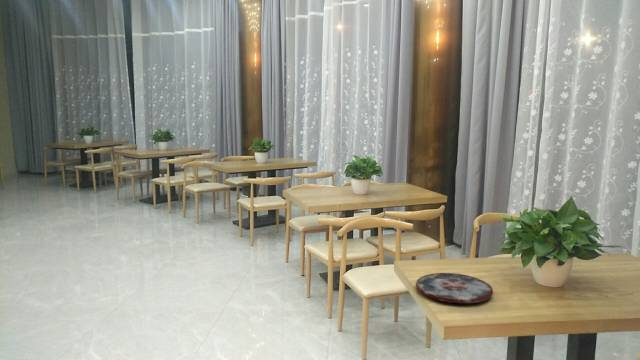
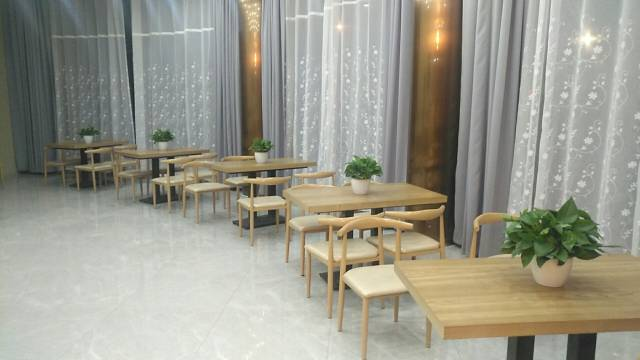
- plate (453, 287)
